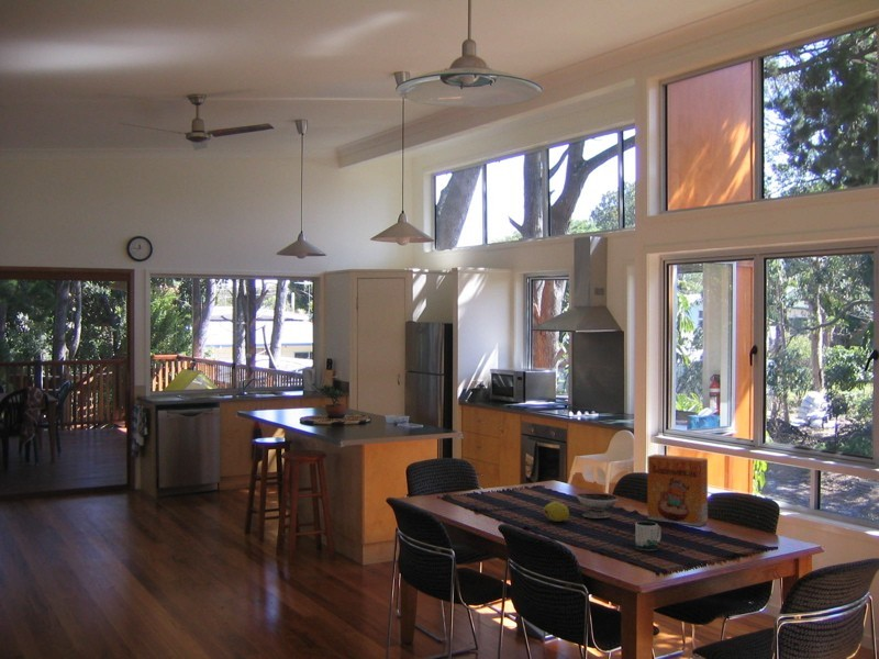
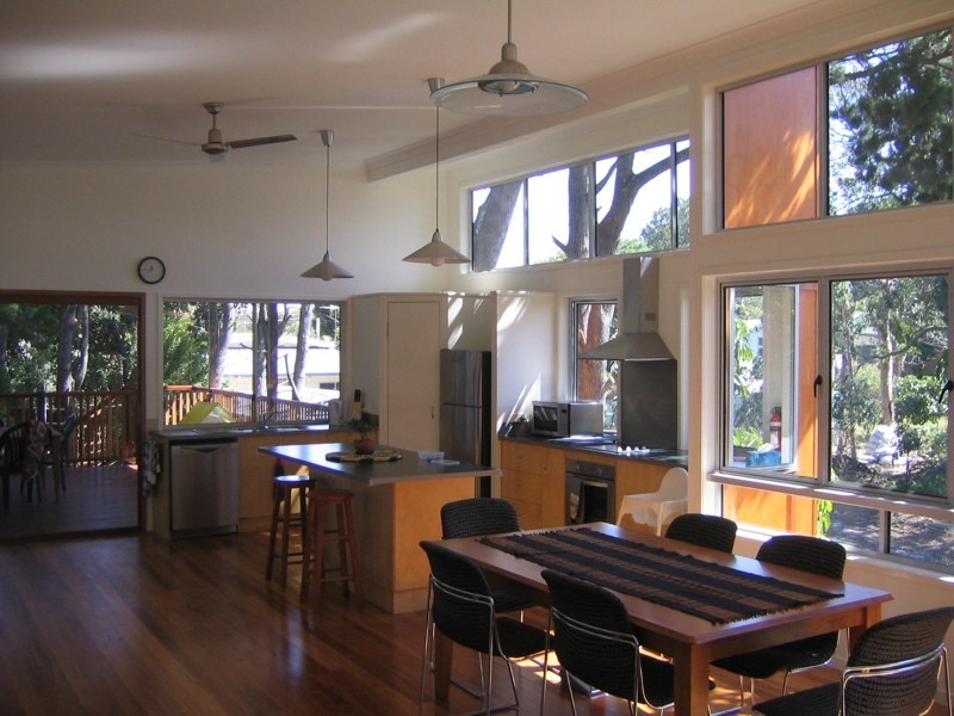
- bowl (597, 505)
- mug (649, 535)
- fruit (555, 511)
- cereal box (677, 489)
